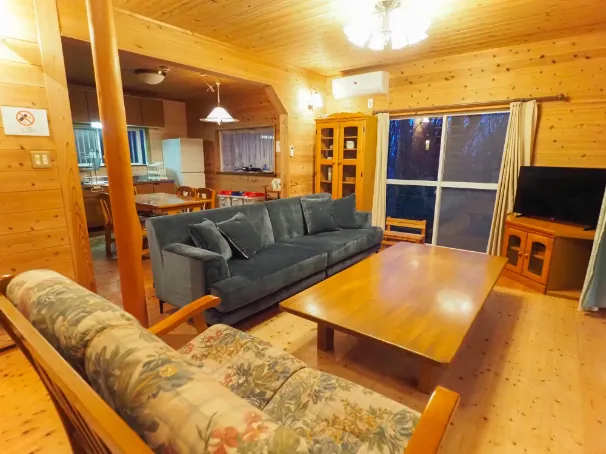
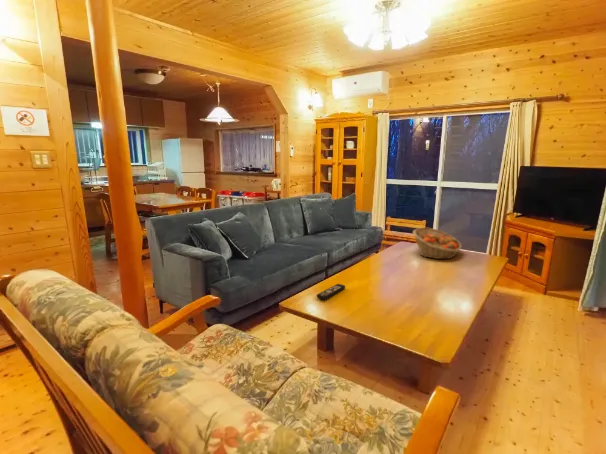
+ fruit basket (436, 242)
+ remote control (331, 291)
